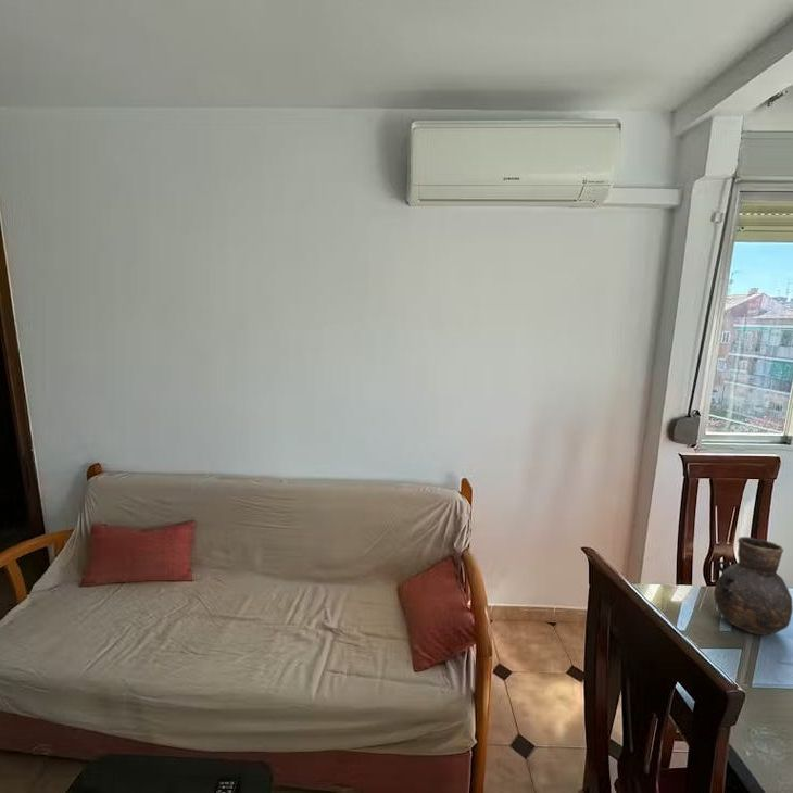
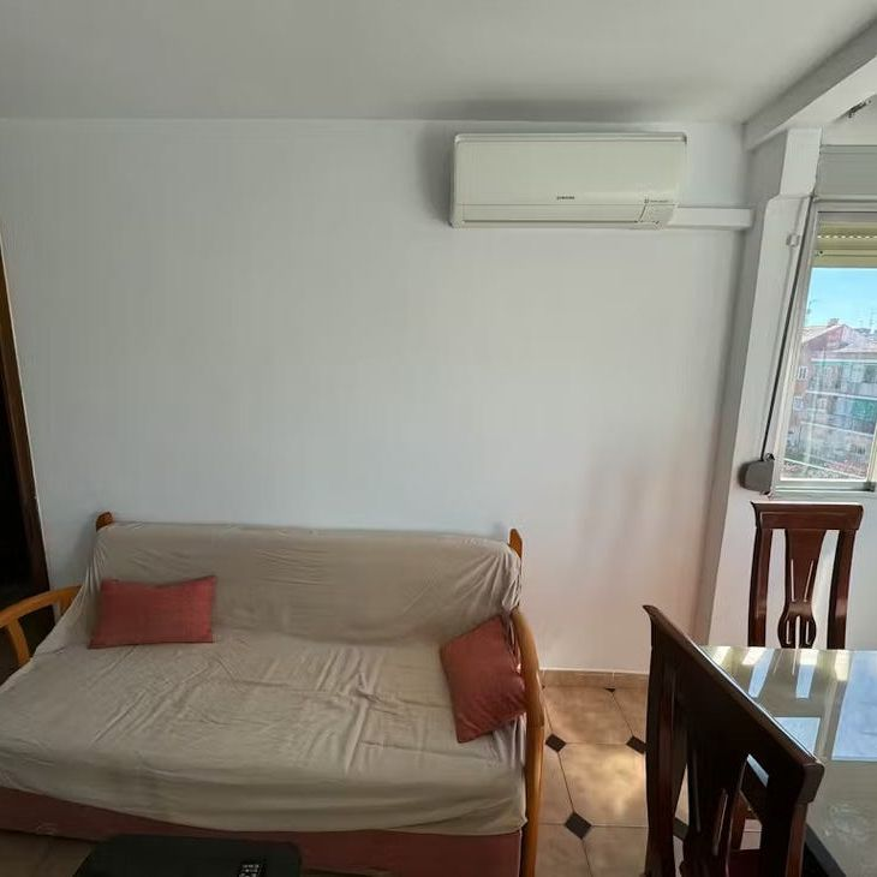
- vase (754, 583)
